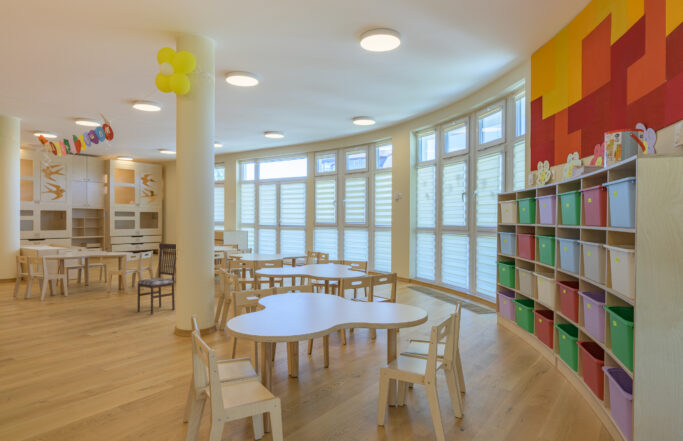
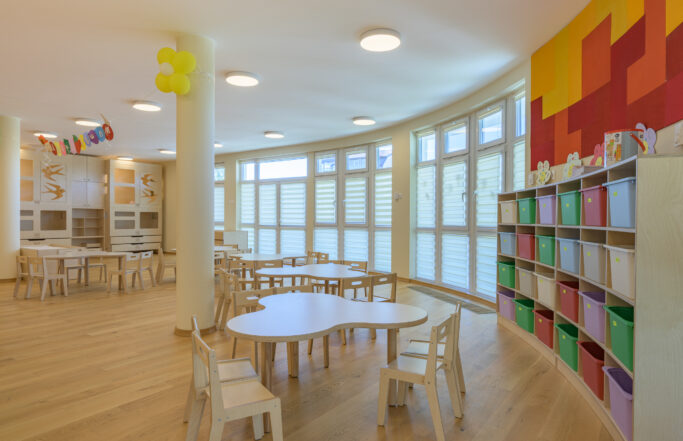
- dining chair (158, 277)
